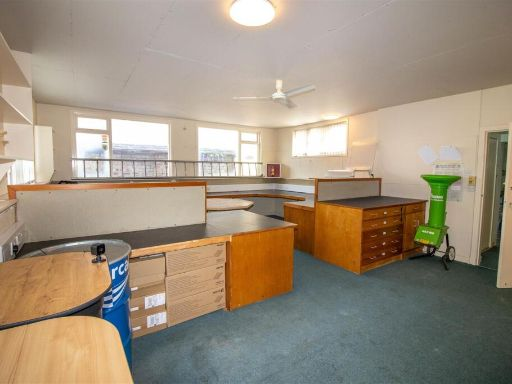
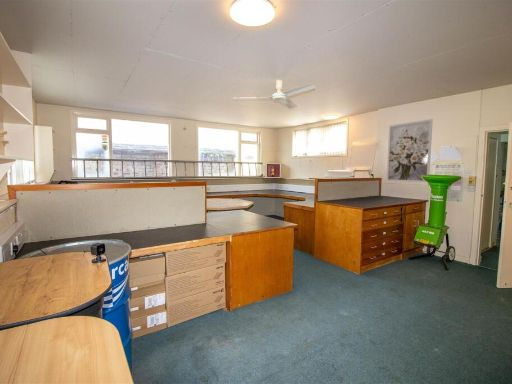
+ wall art (407, 152)
